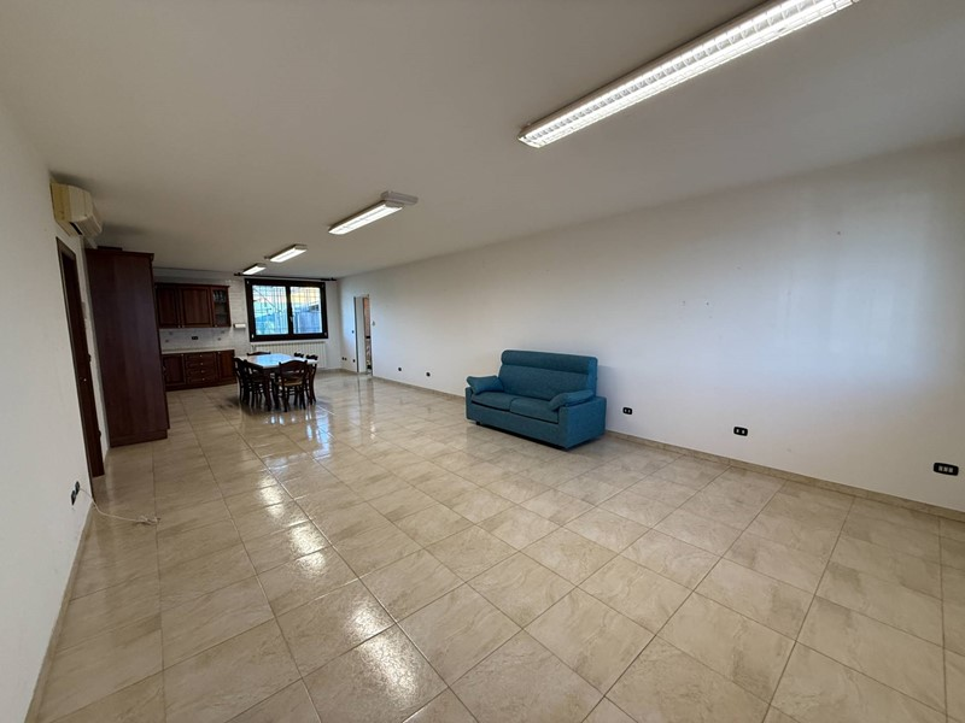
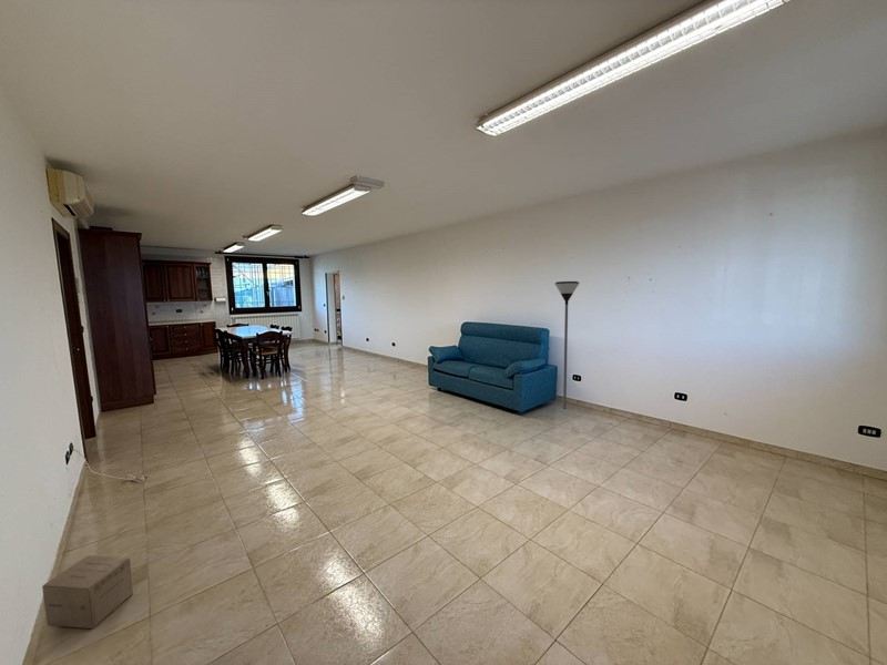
+ cardboard box (90, 590)
+ floor lamp (565, 346)
